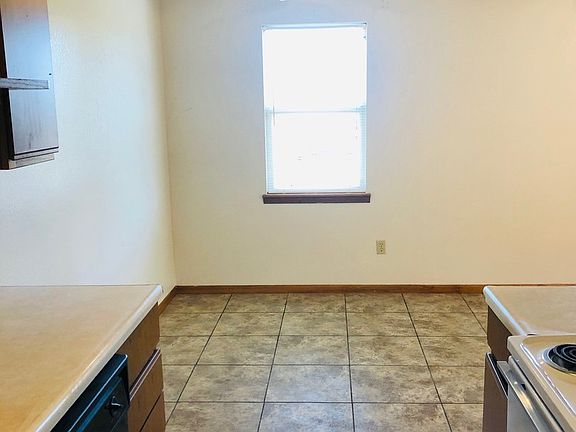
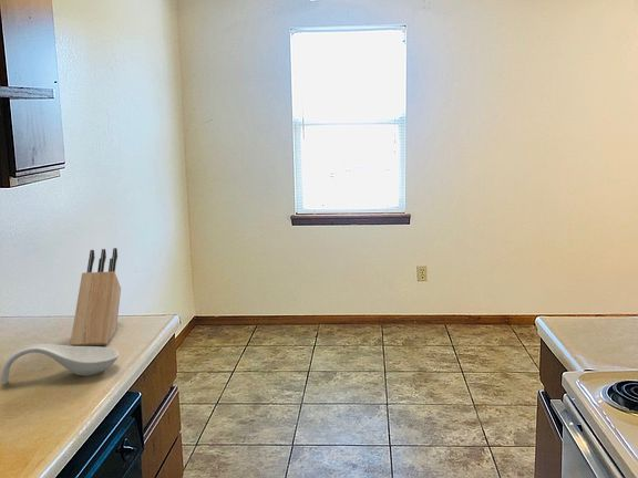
+ knife block (96, 293)
+ spoon rest (61, 358)
